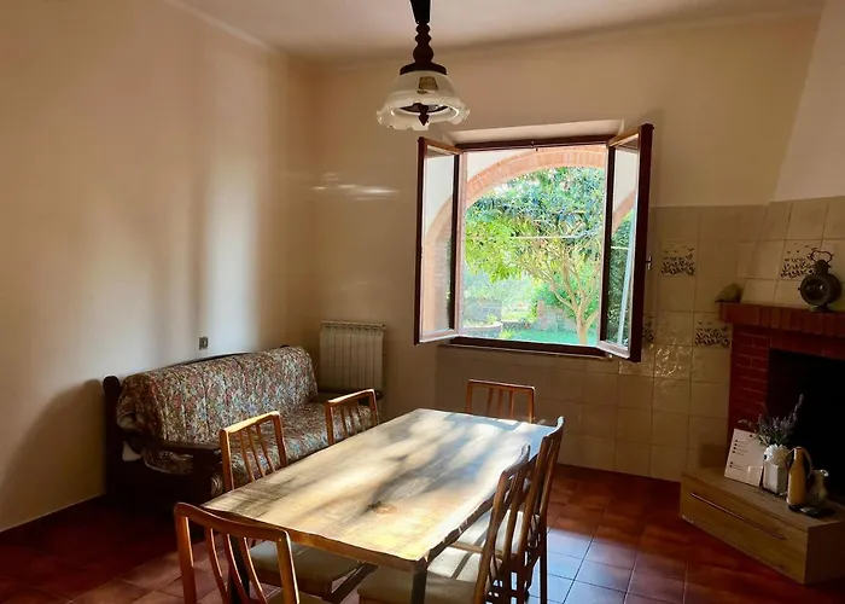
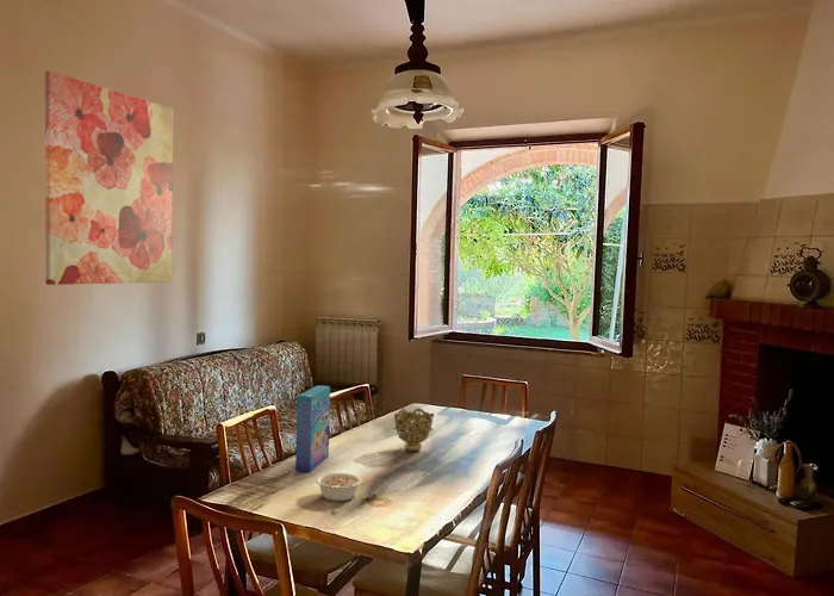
+ decorative bowl (412, 430)
+ legume (340, 485)
+ wall art (114, 188)
+ cereal box (313, 426)
